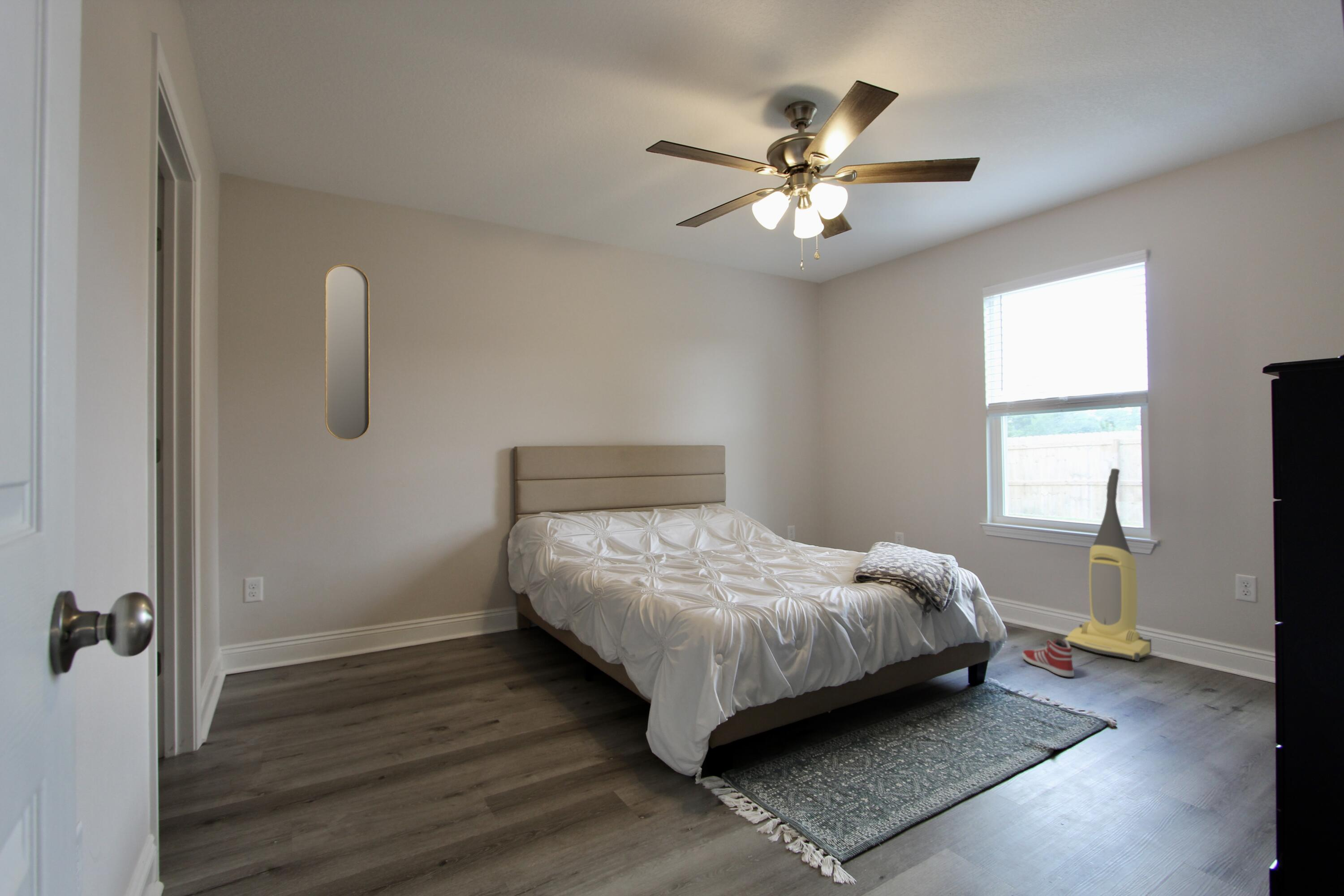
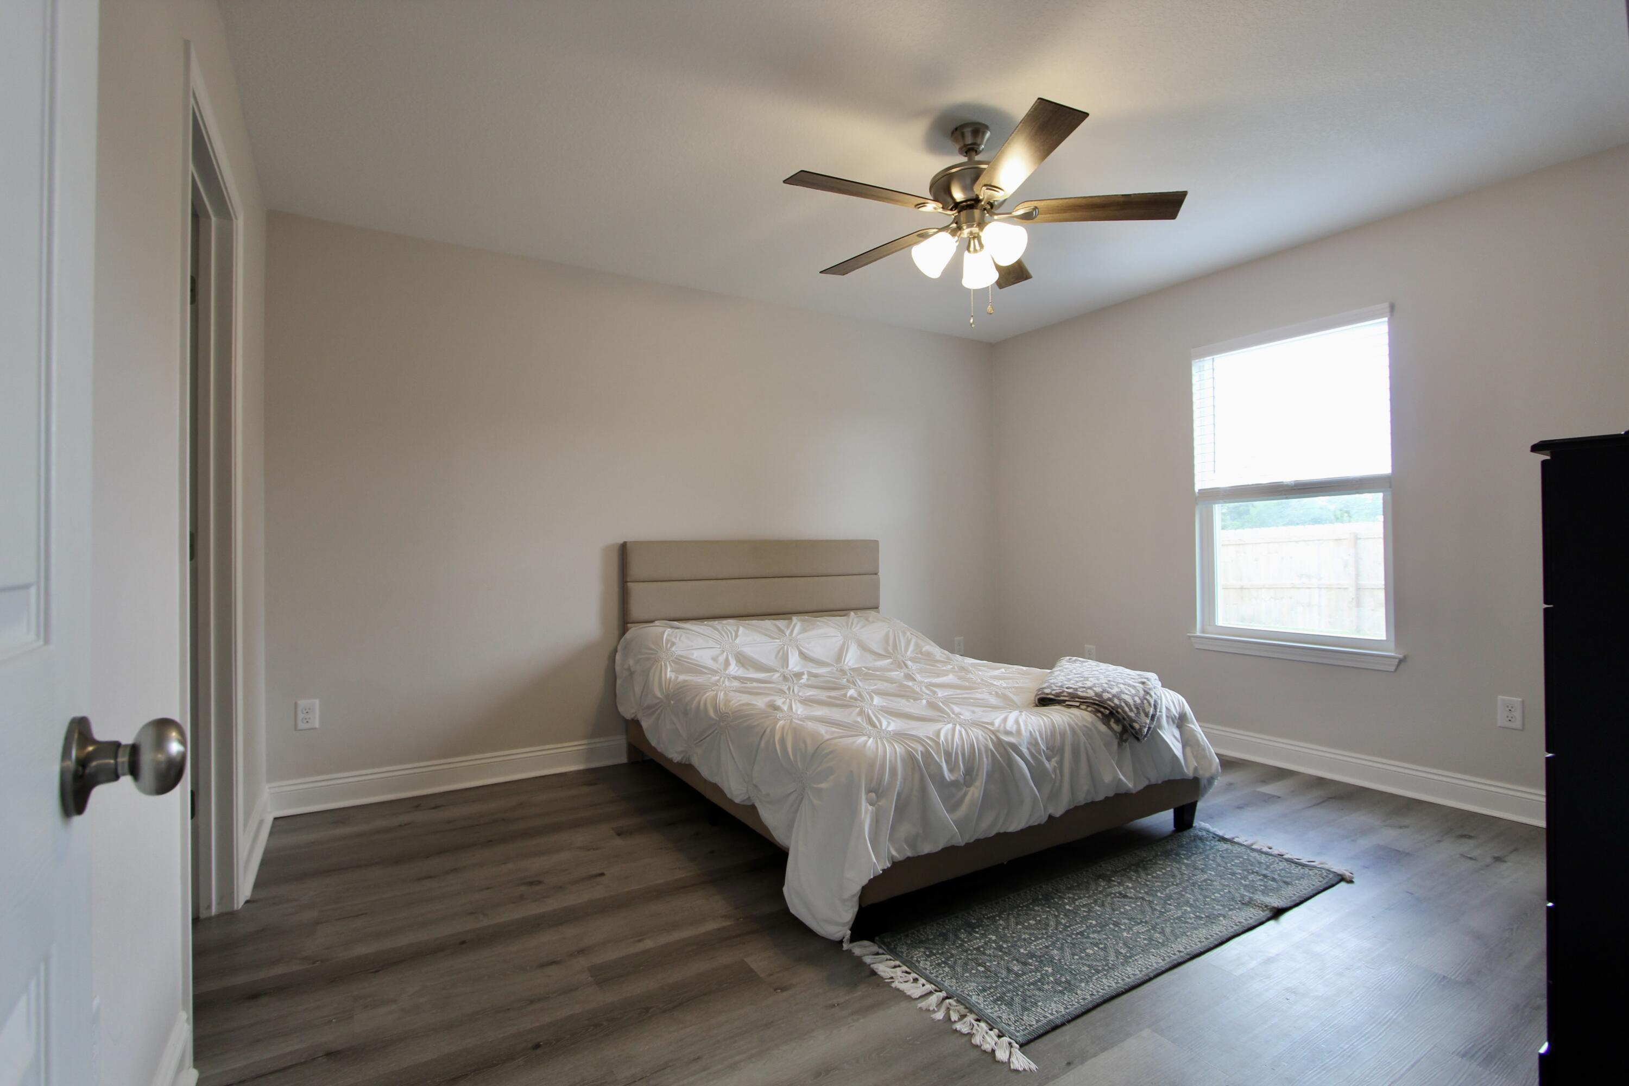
- home mirror (347, 352)
- sneaker (1047, 651)
- vacuum cleaner (1107, 559)
